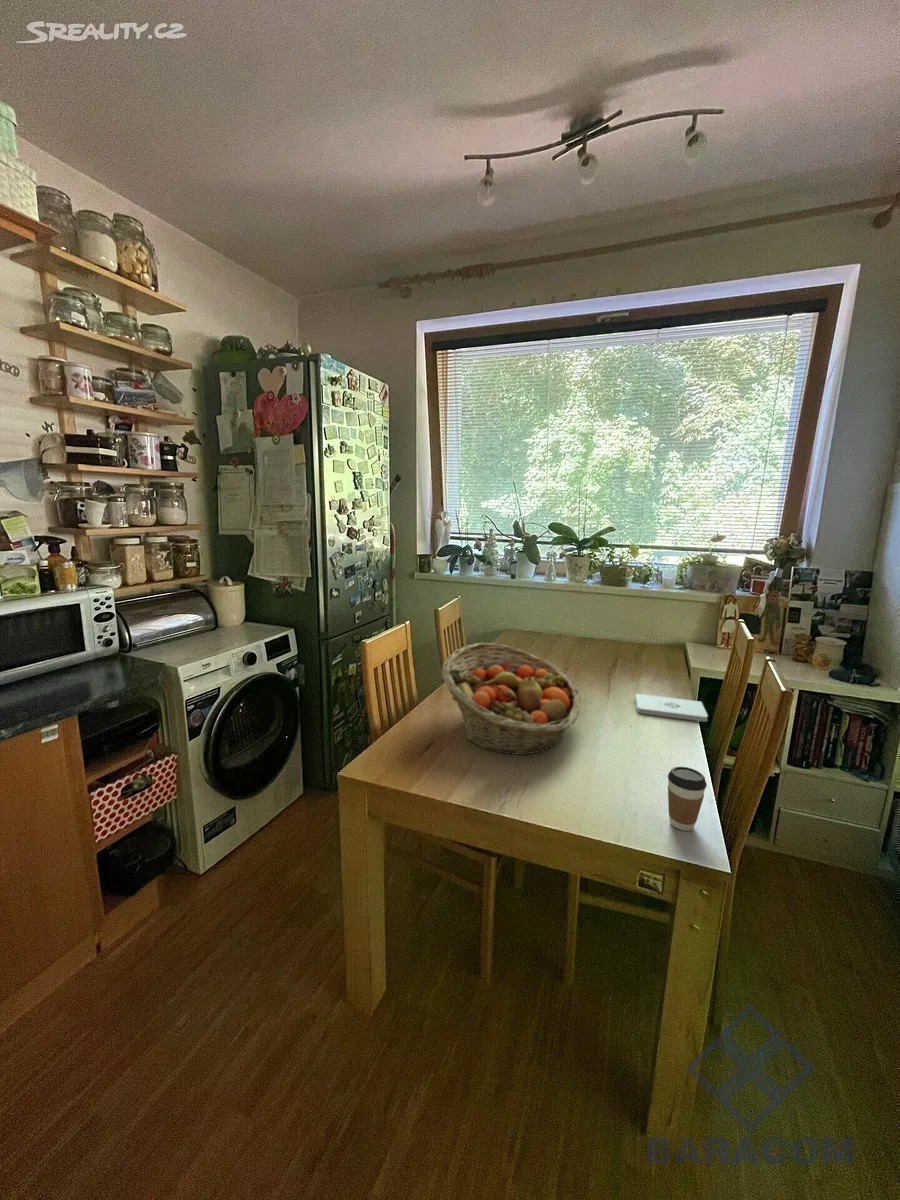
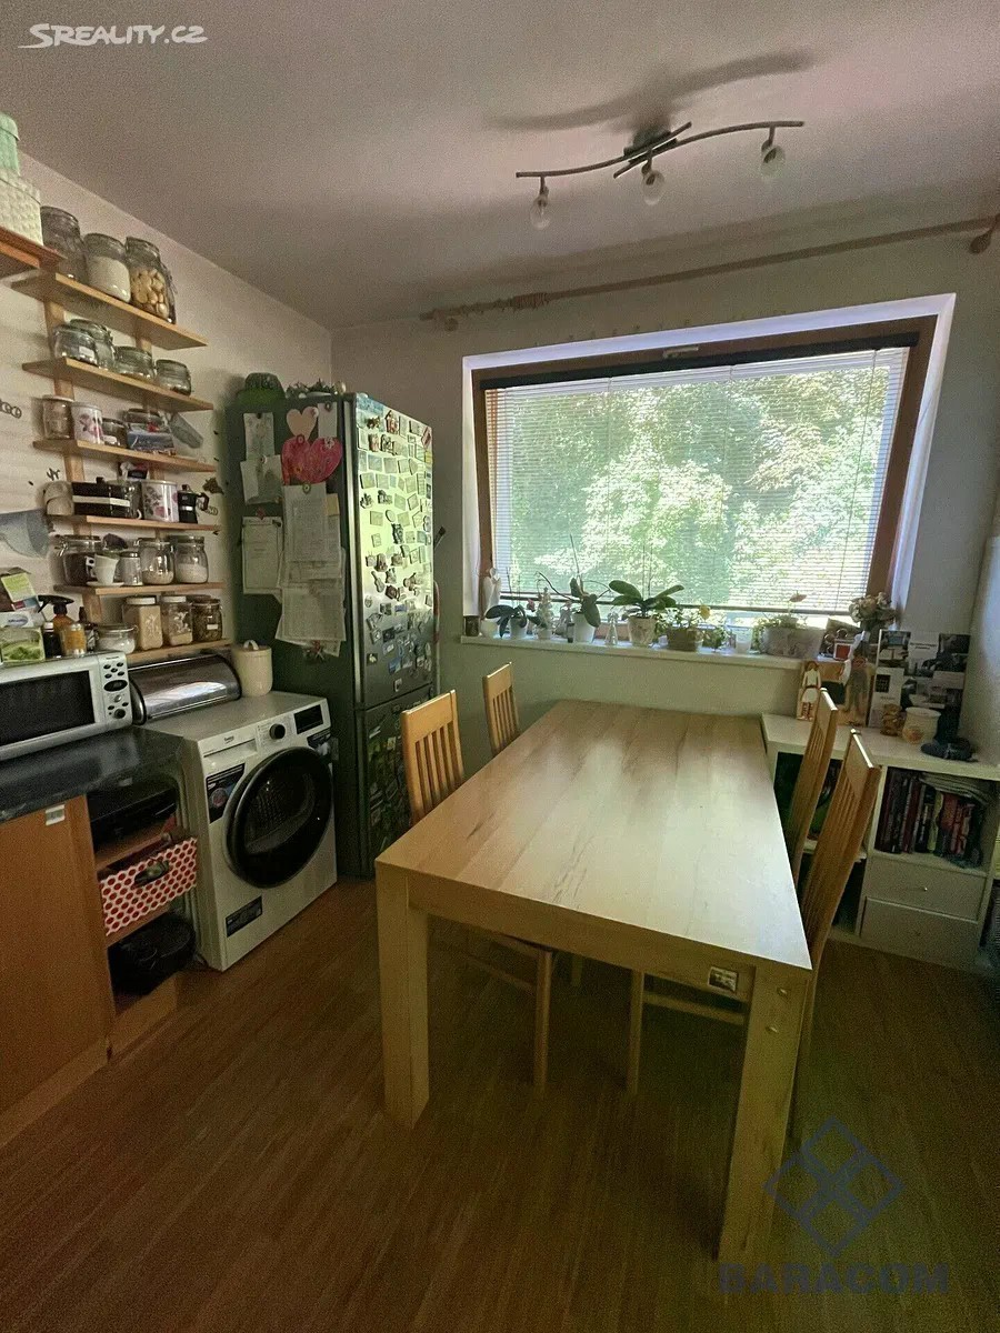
- fruit basket (511, 693)
- notepad (669, 707)
- coffee cup (684, 798)
